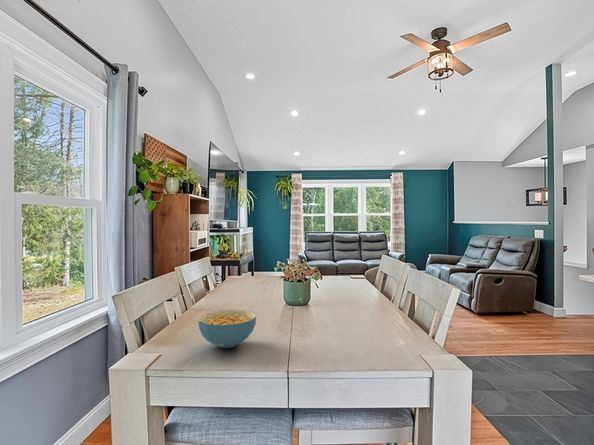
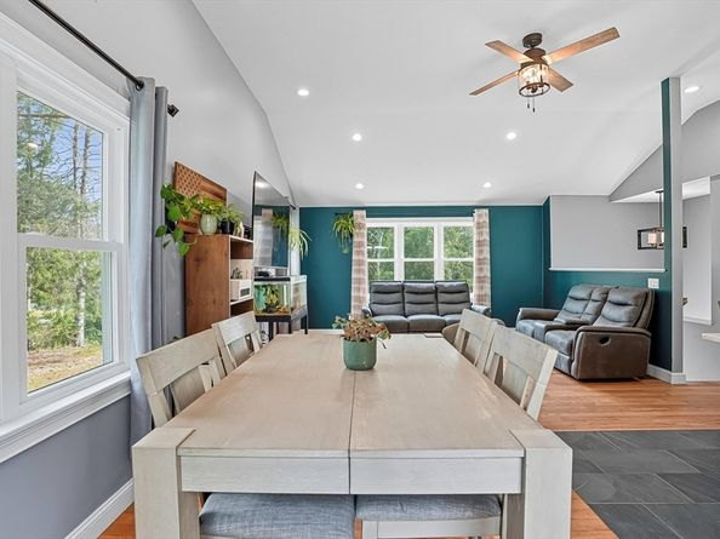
- cereal bowl (227, 330)
